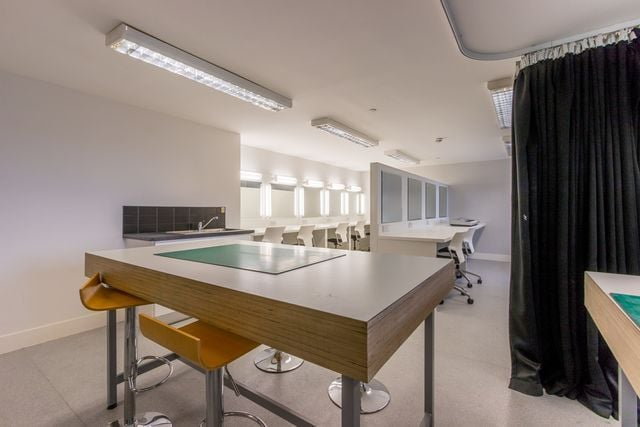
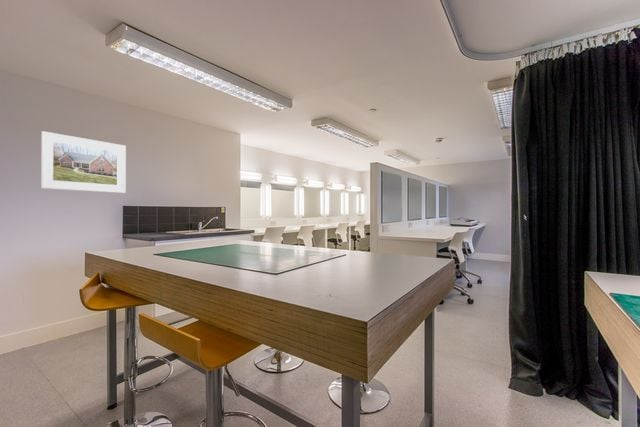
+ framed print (87, 165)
